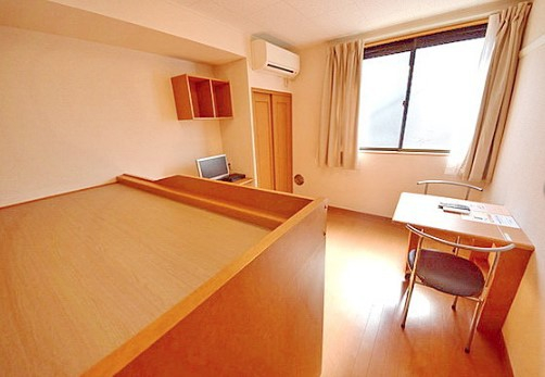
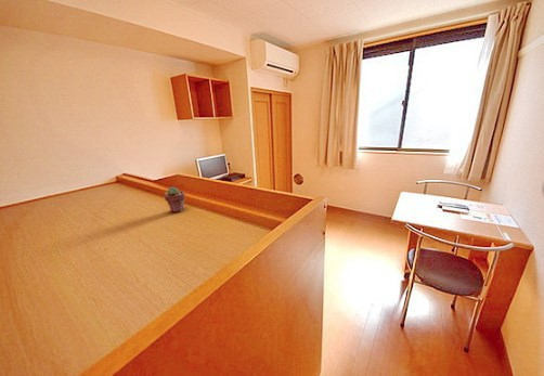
+ potted succulent (174, 198)
